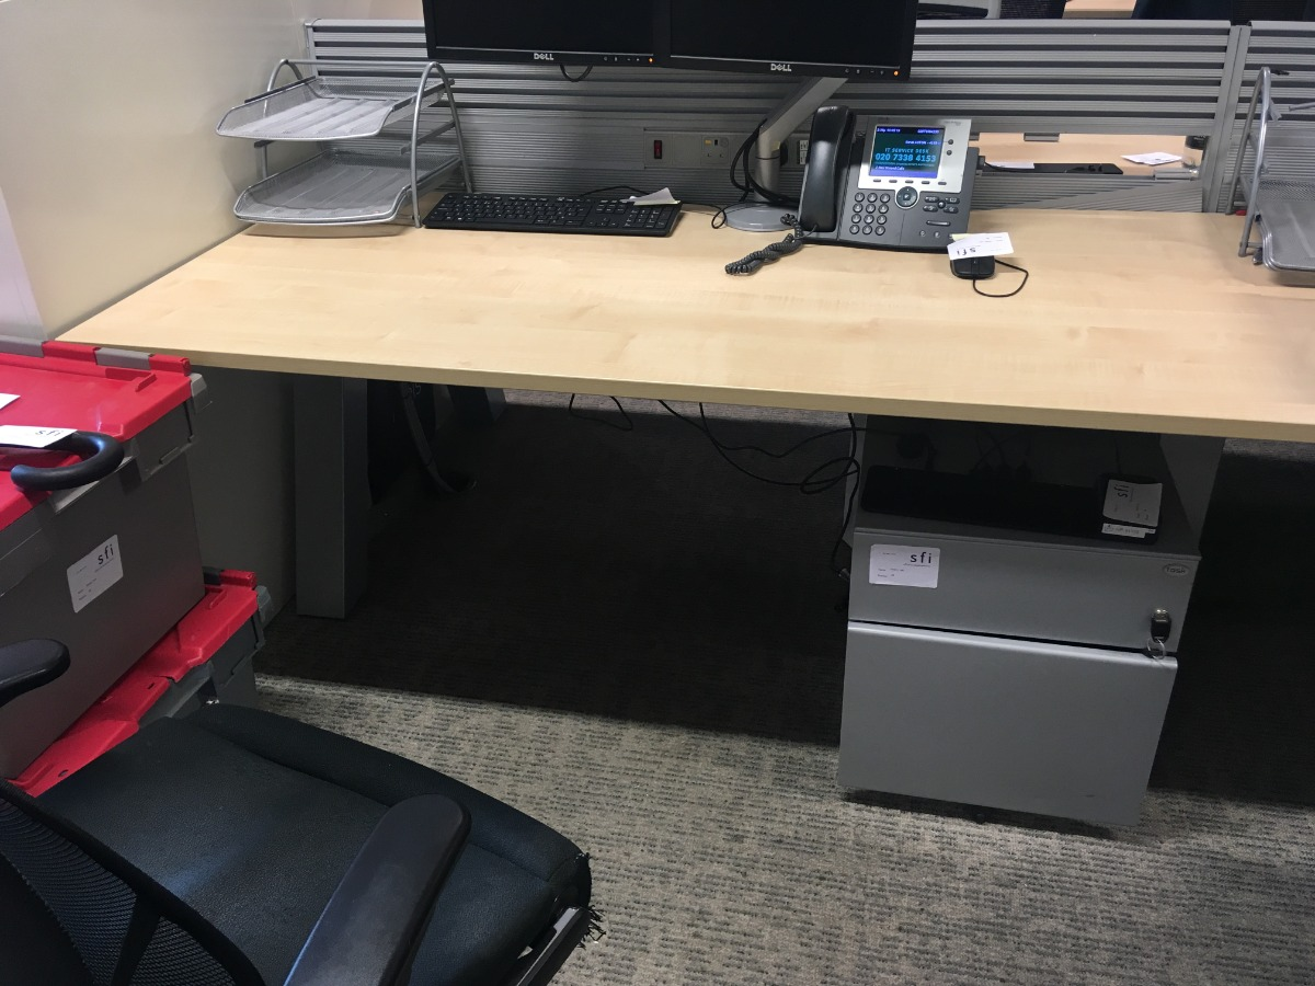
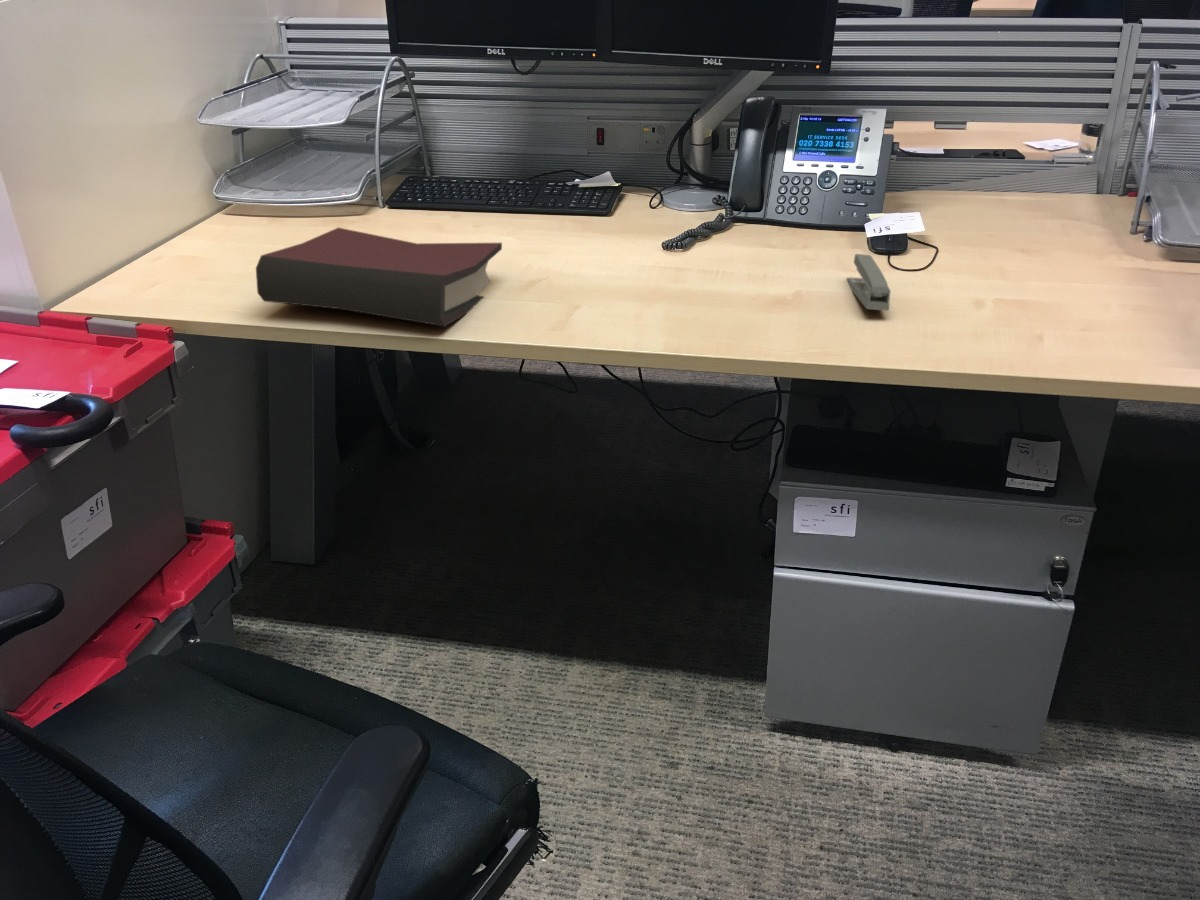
+ stapler (868, 279)
+ hardback book (384, 271)
